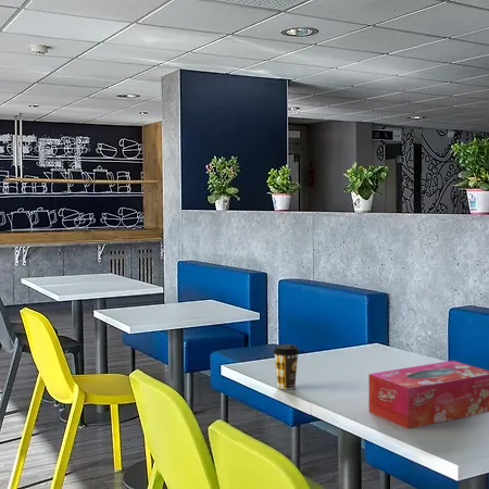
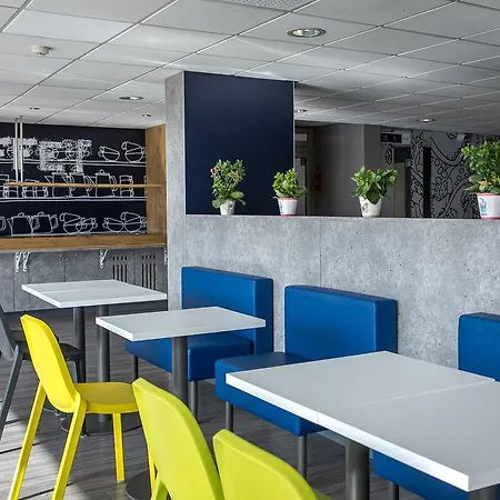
- tissue box (431, 392)
- coffee cup (286, 366)
